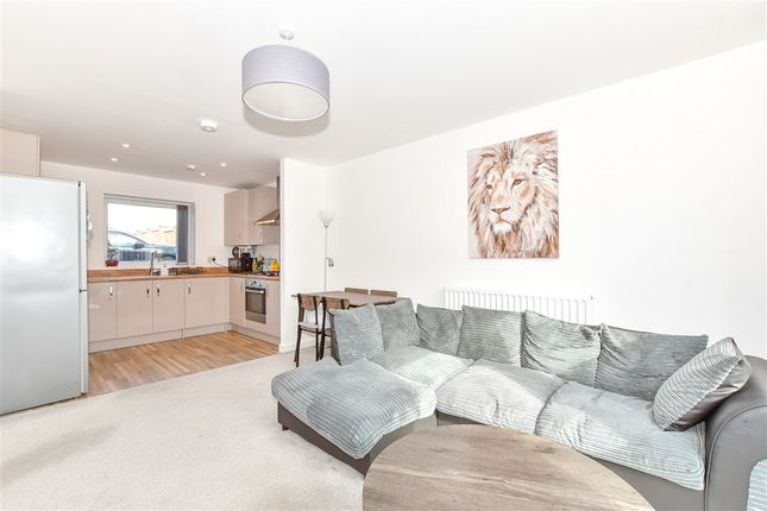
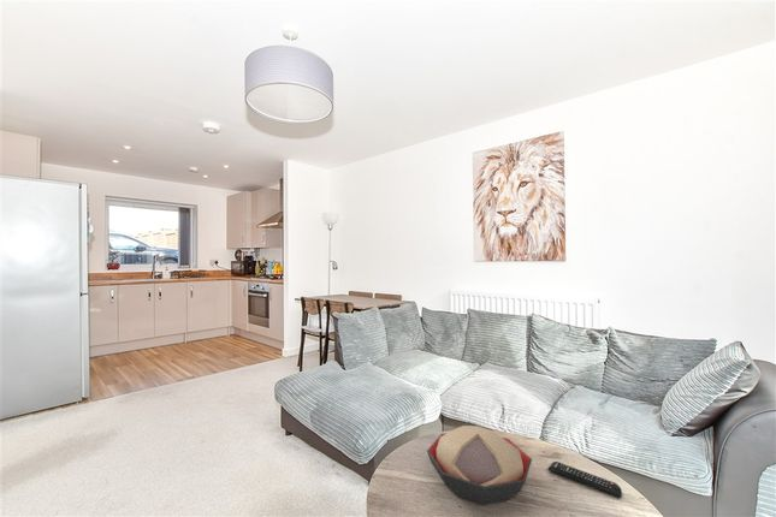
+ remote control (582, 477)
+ decorative bowl (478, 457)
